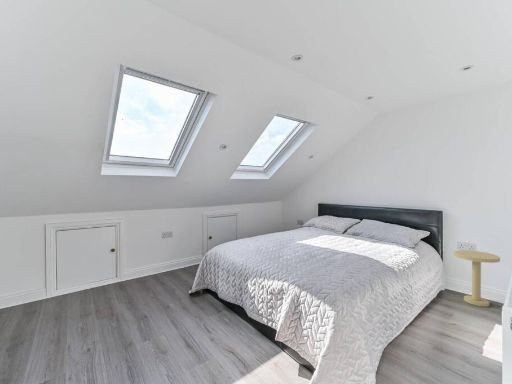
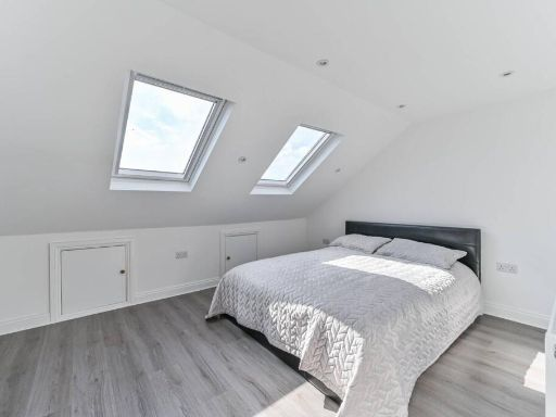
- side table (476, 278)
